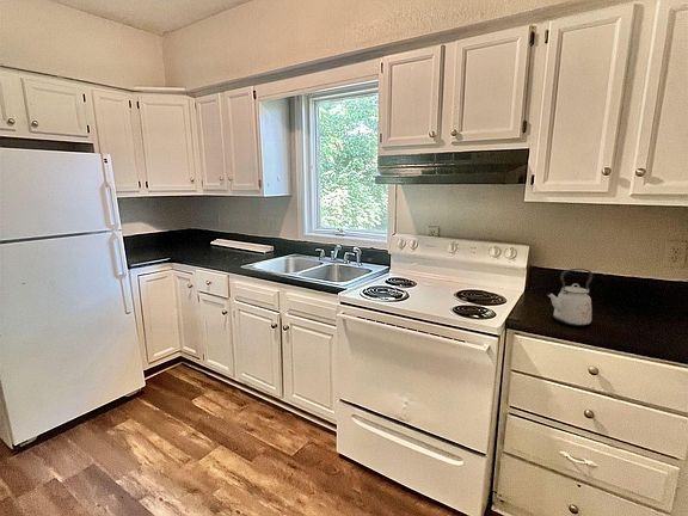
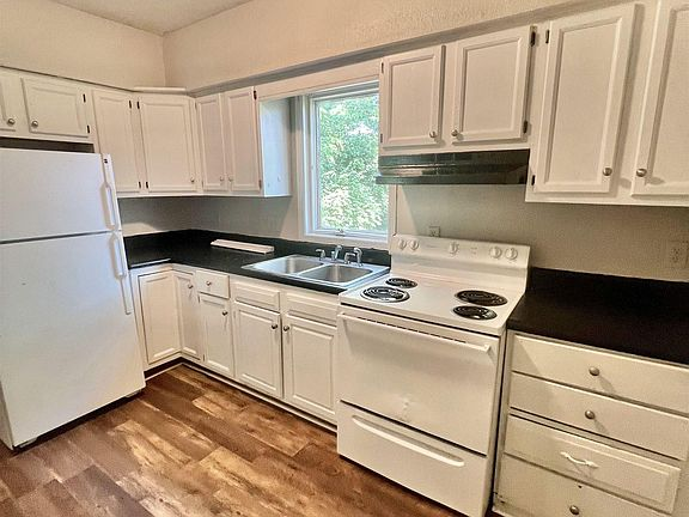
- kettle (567, 295)
